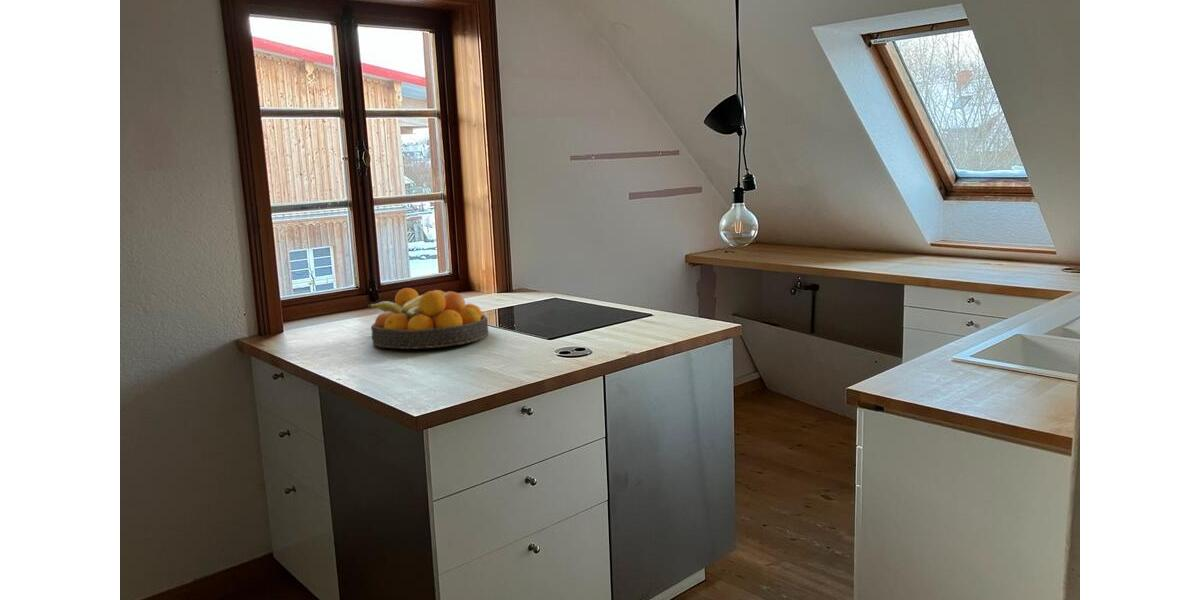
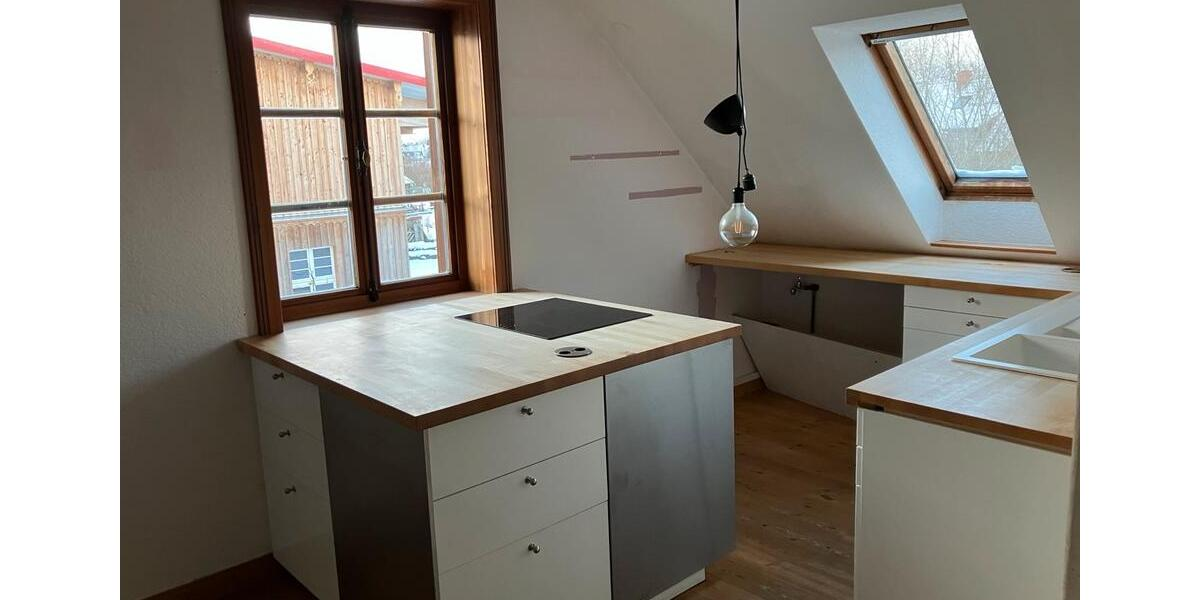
- fruit bowl (429, 313)
